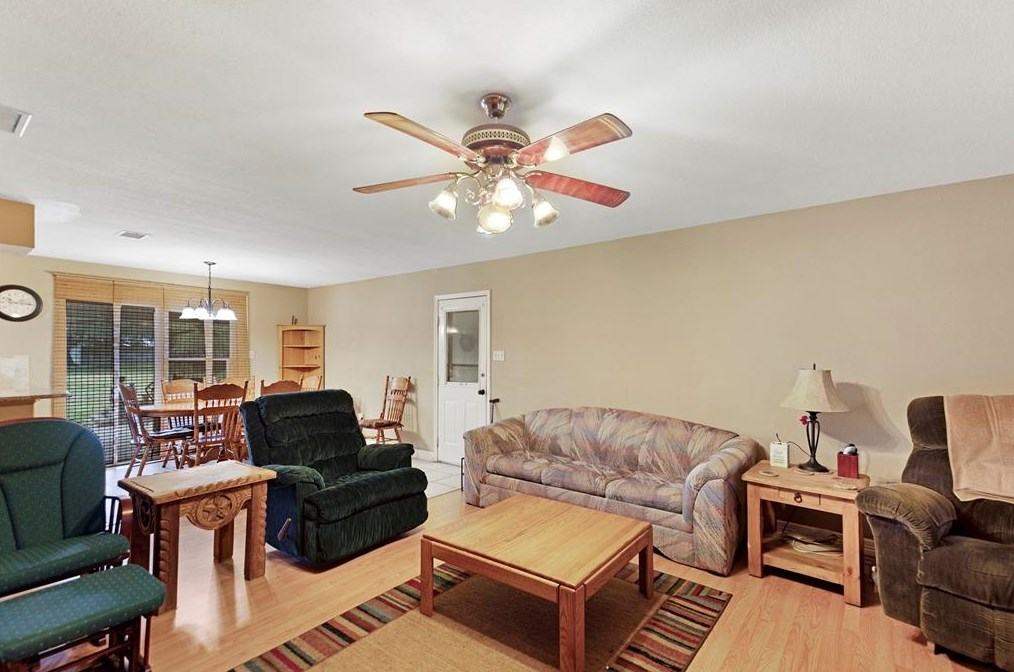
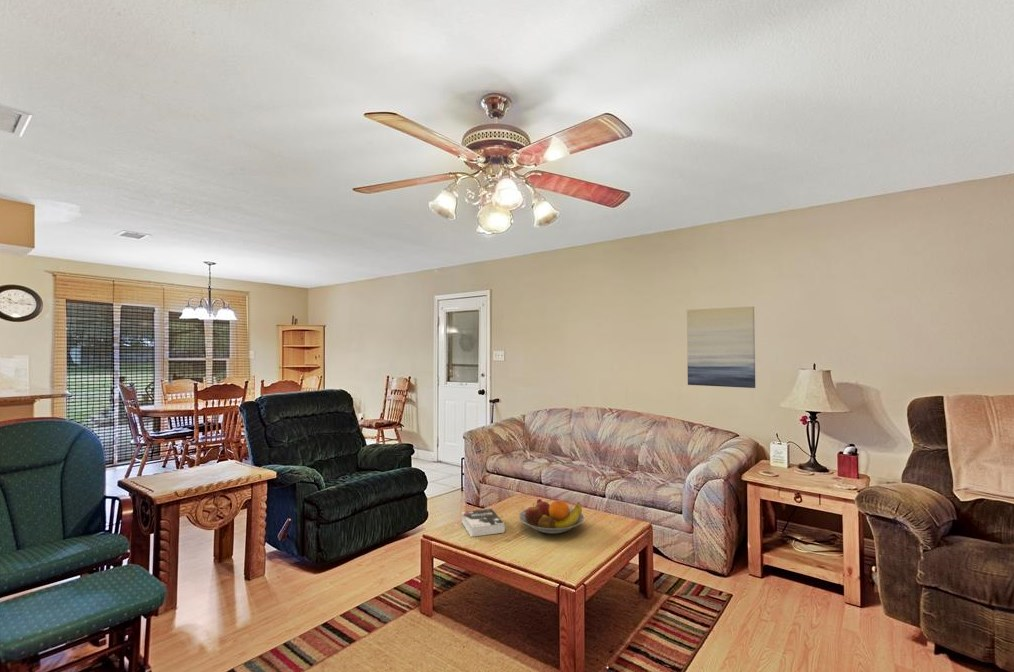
+ fruit bowl (551, 513)
+ book (482, 522)
+ wall art (719, 347)
